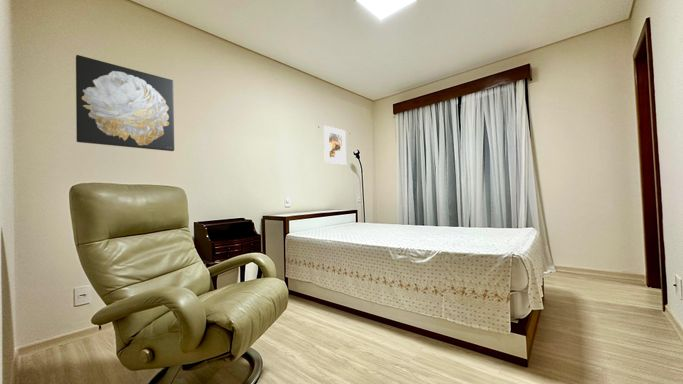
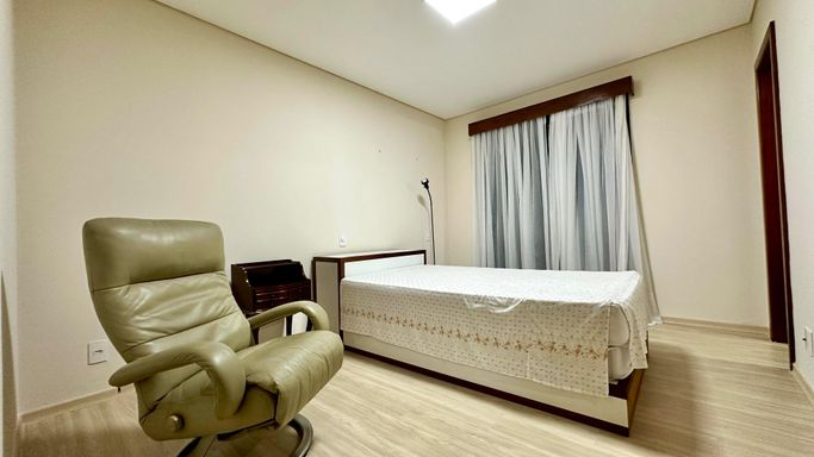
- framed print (335, 145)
- wall art (129, 108)
